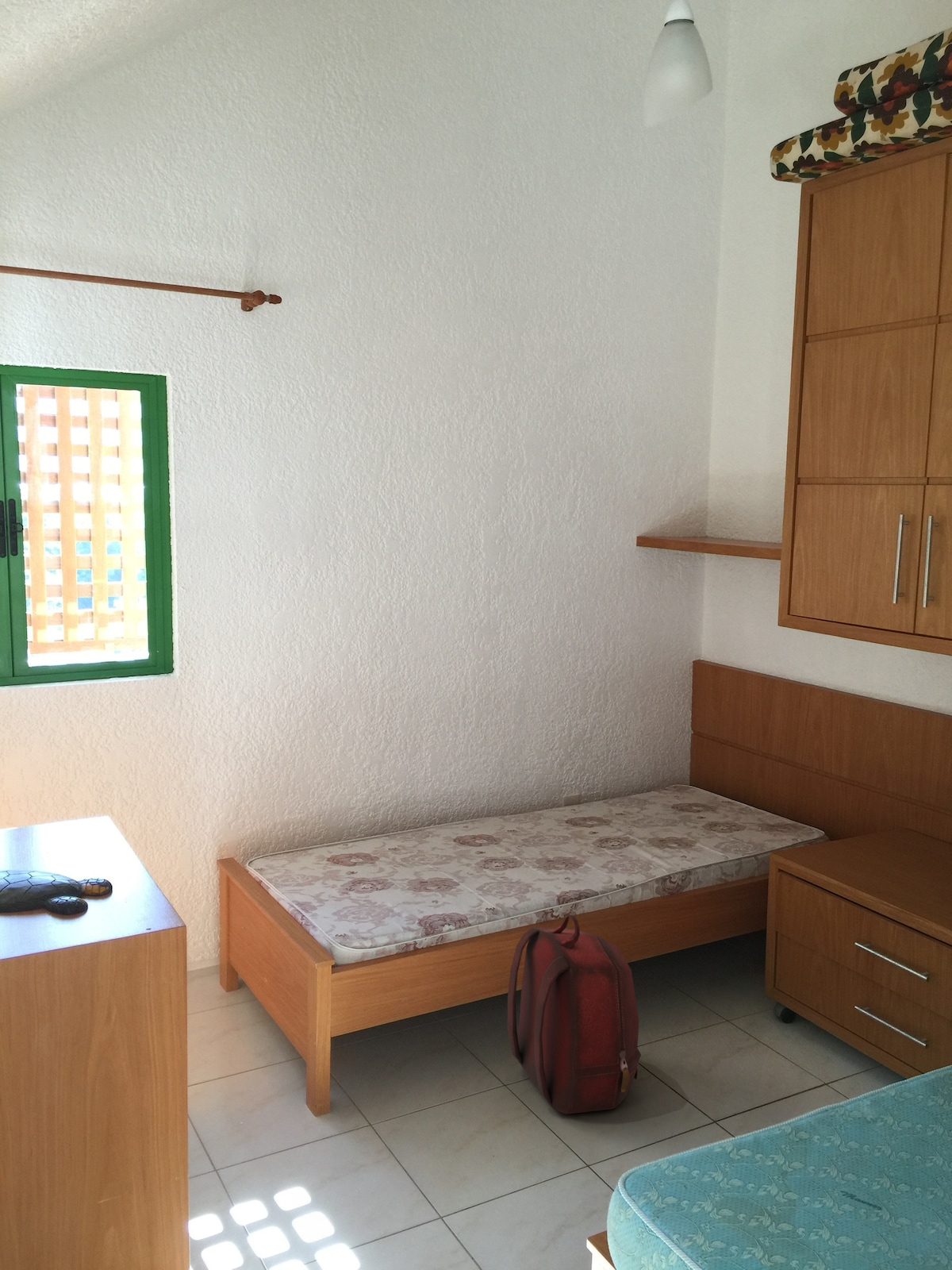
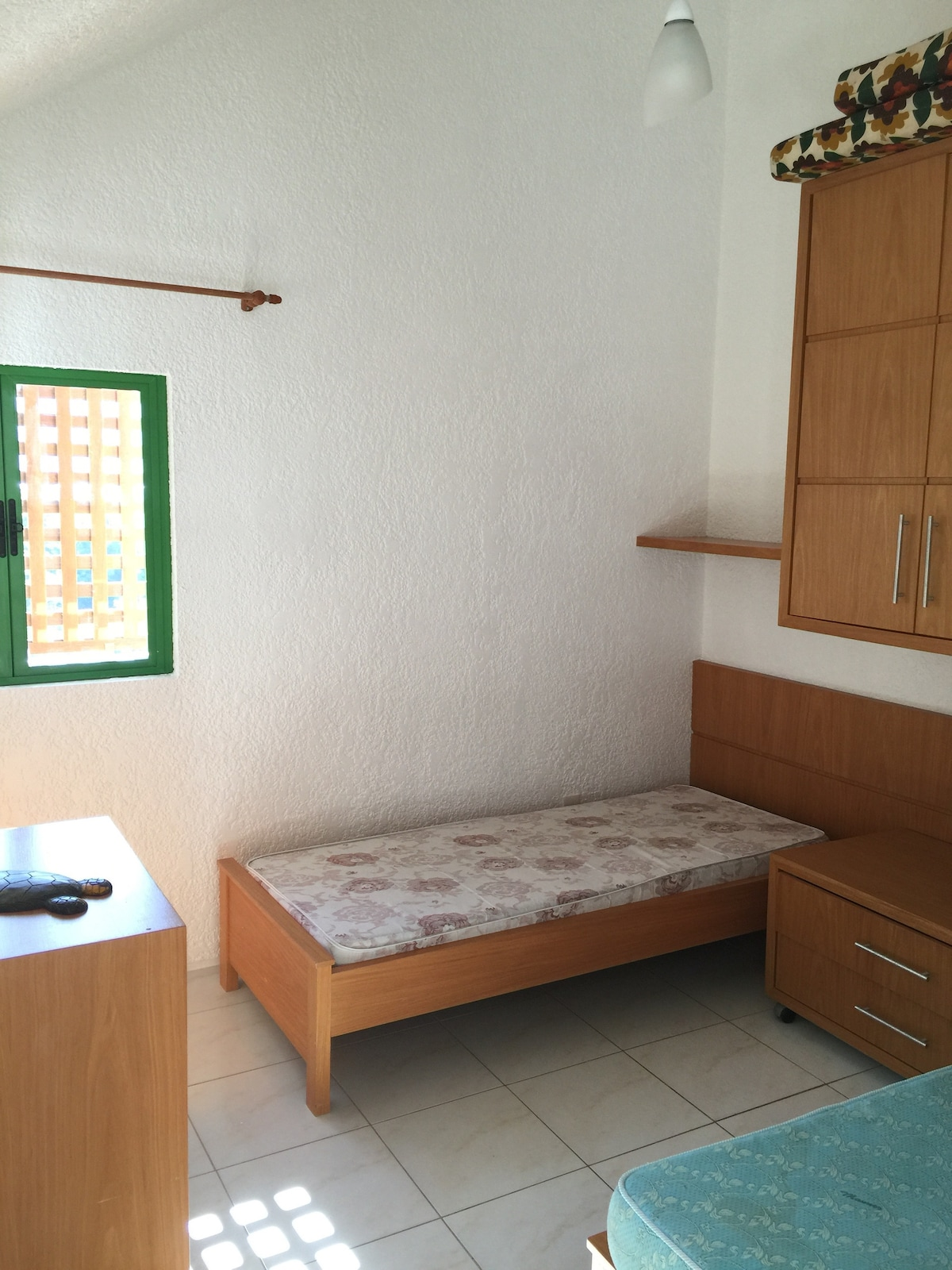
- backpack (575, 999)
